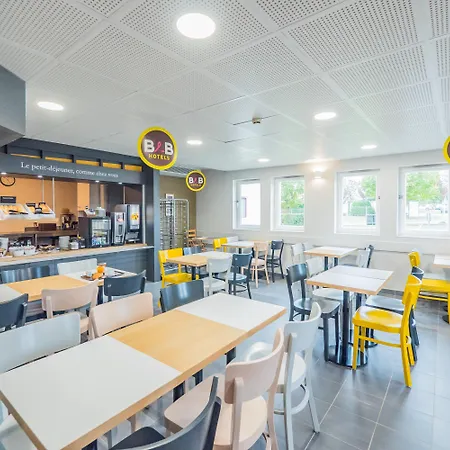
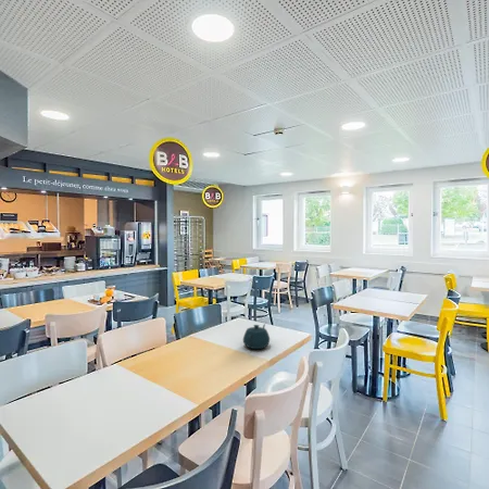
+ teapot (256, 335)
